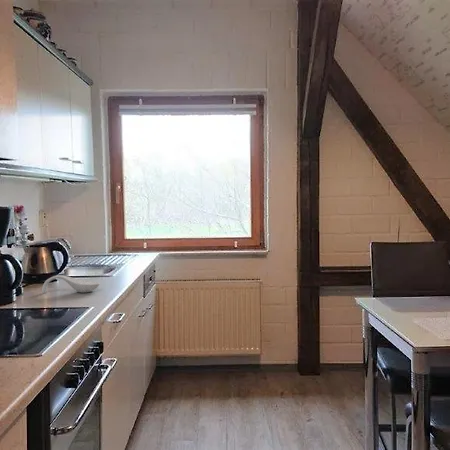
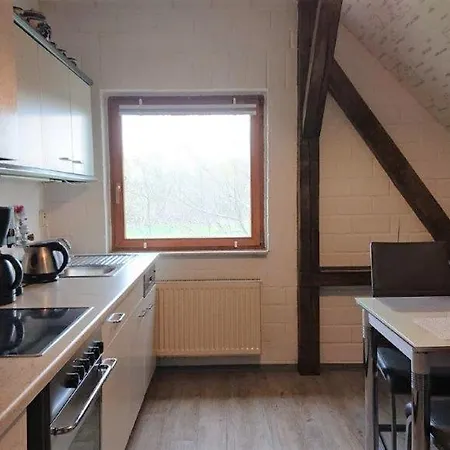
- spoon rest (71, 283)
